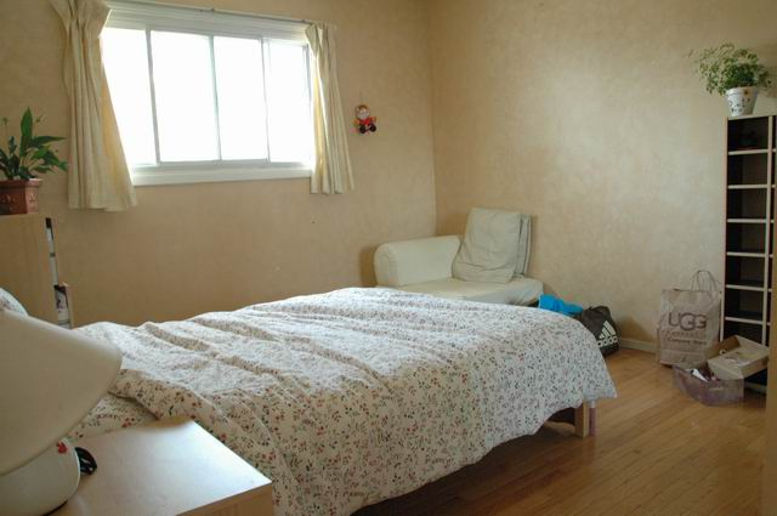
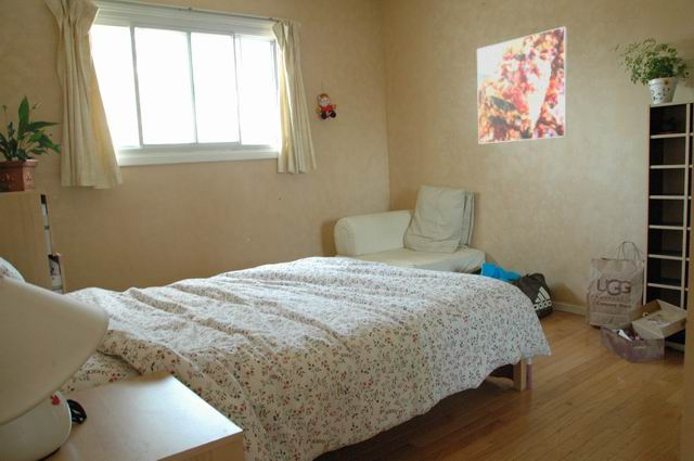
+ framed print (518, 90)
